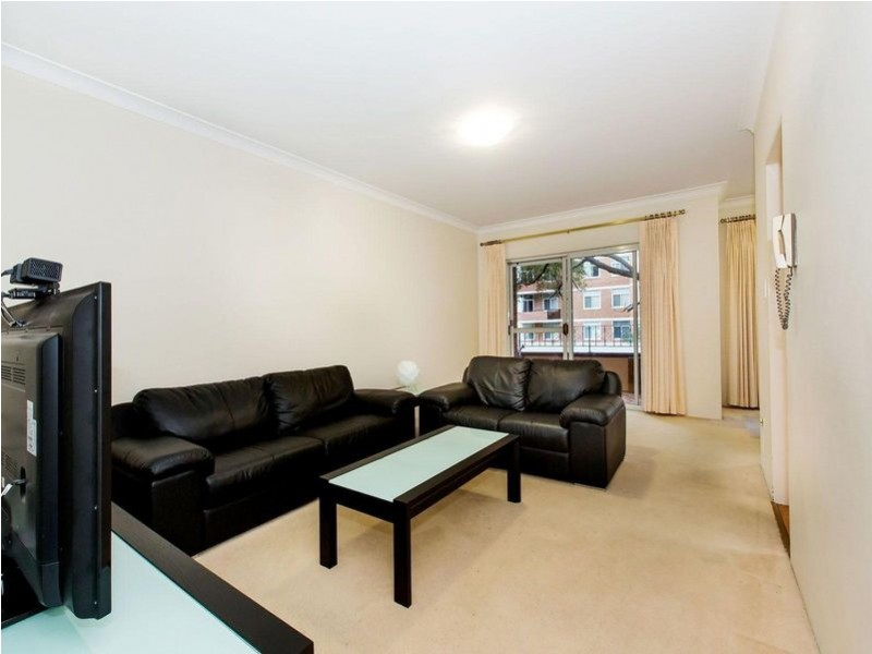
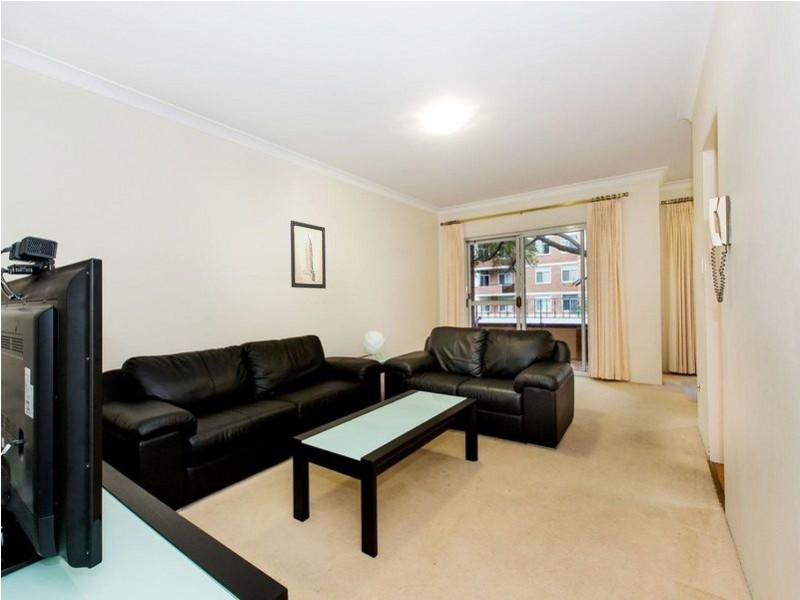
+ wall art (308, 256)
